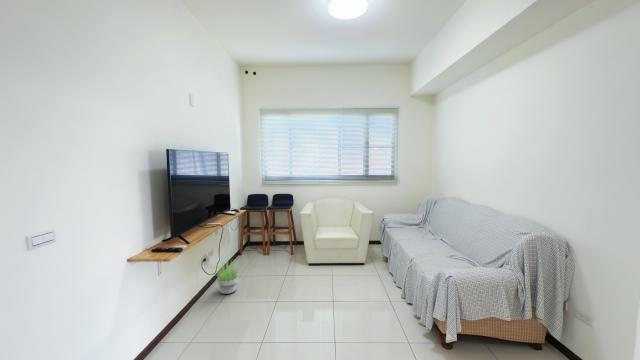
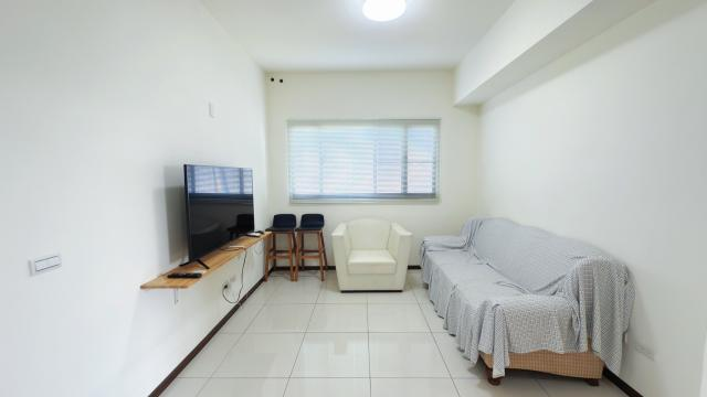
- potted plant (228, 277)
